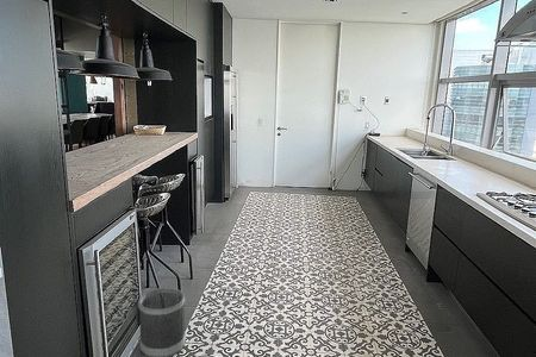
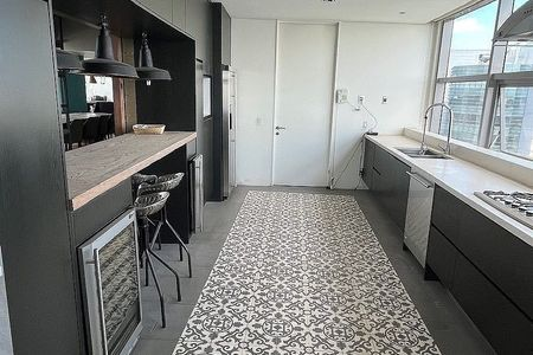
- wastebasket (162, 321)
